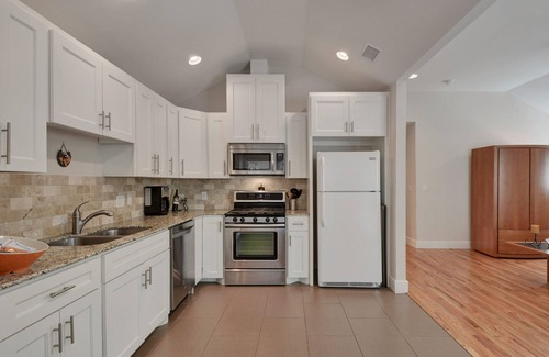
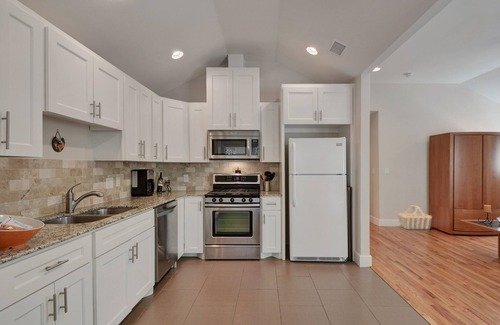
+ basket (414, 217)
